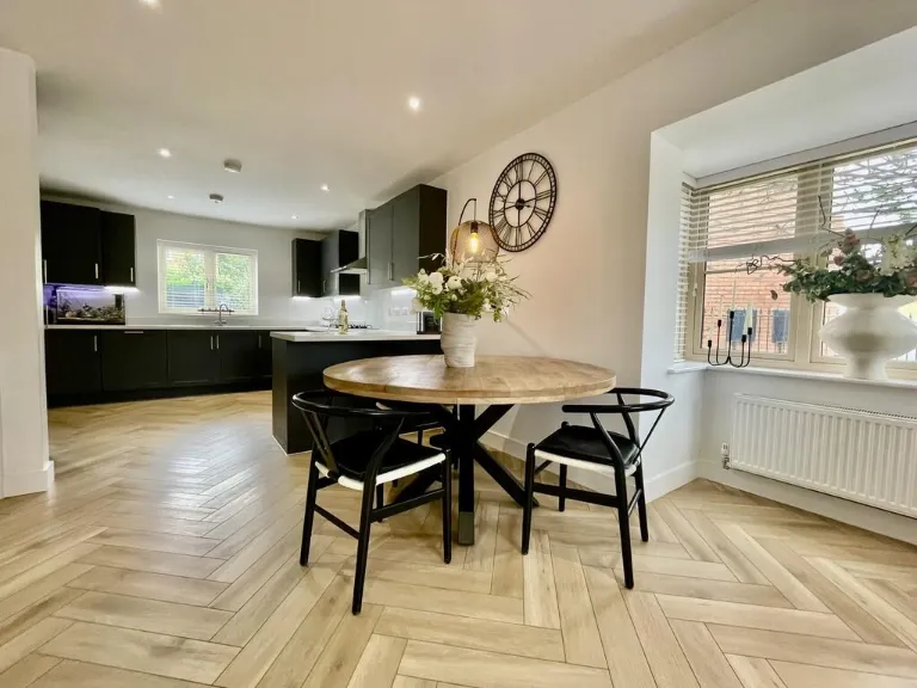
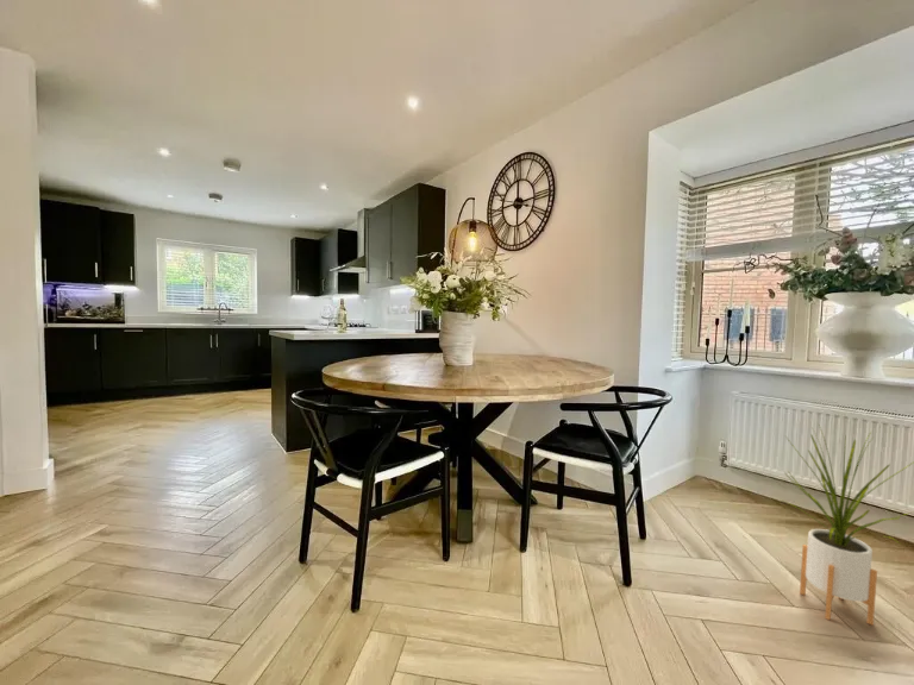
+ house plant (843, 519)
